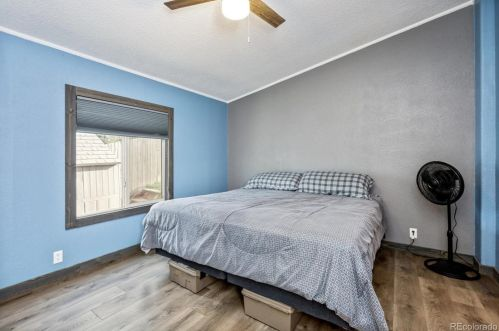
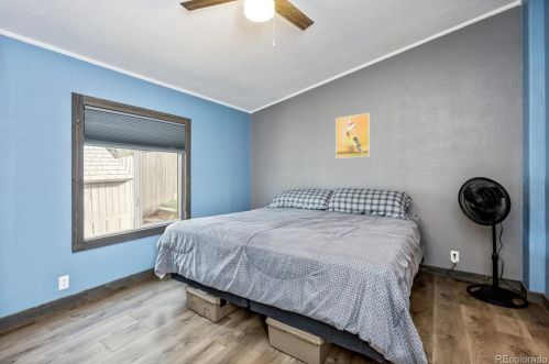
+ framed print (352, 136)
